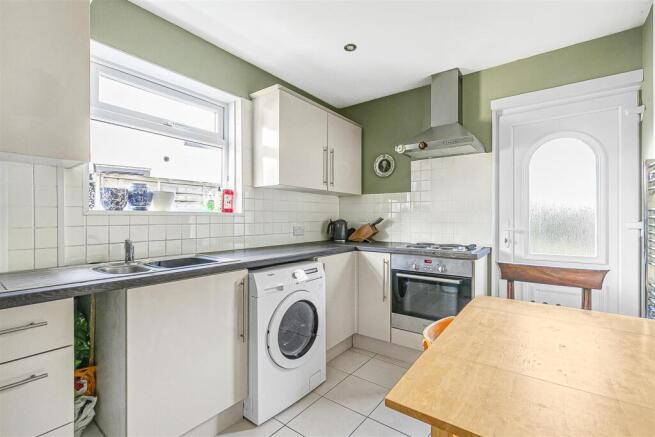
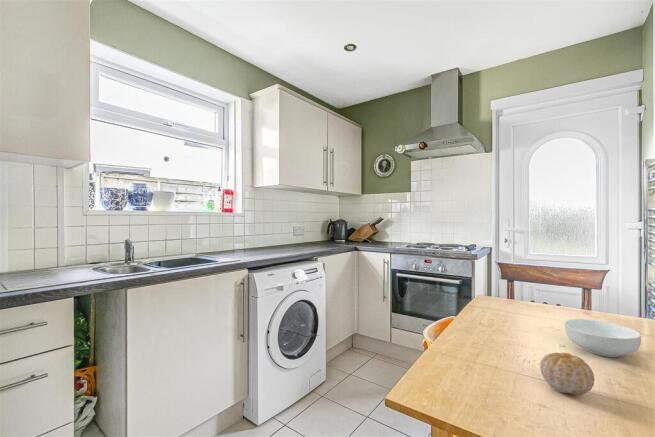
+ fruit (566, 373)
+ cereal bowl (600, 339)
